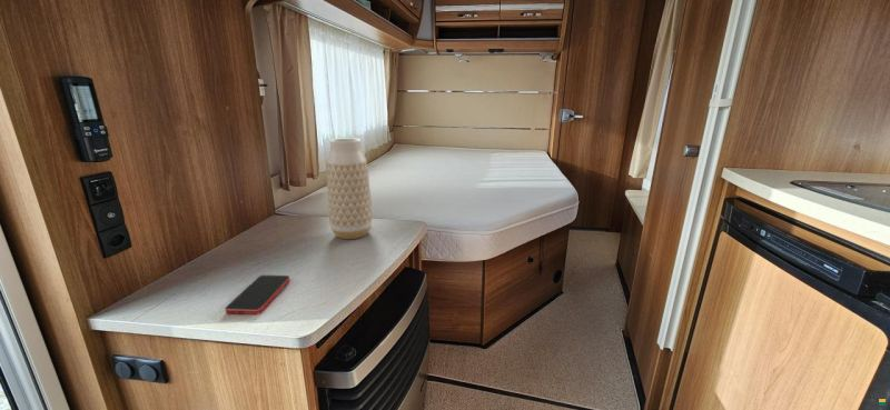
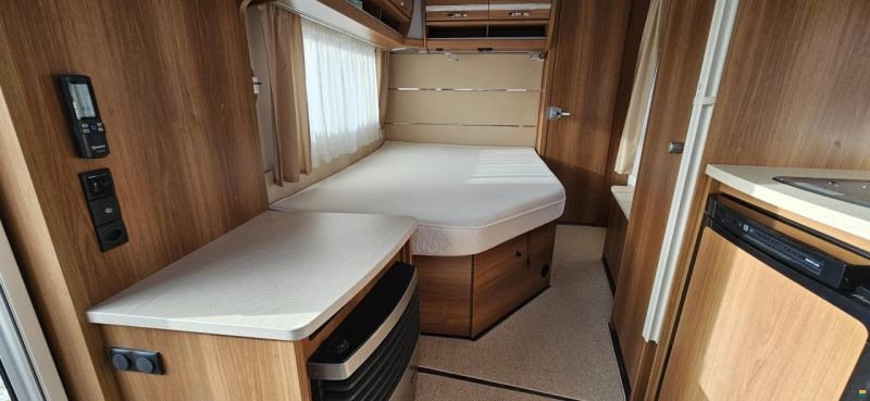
- vase (348, 188)
- smartphone (260, 292)
